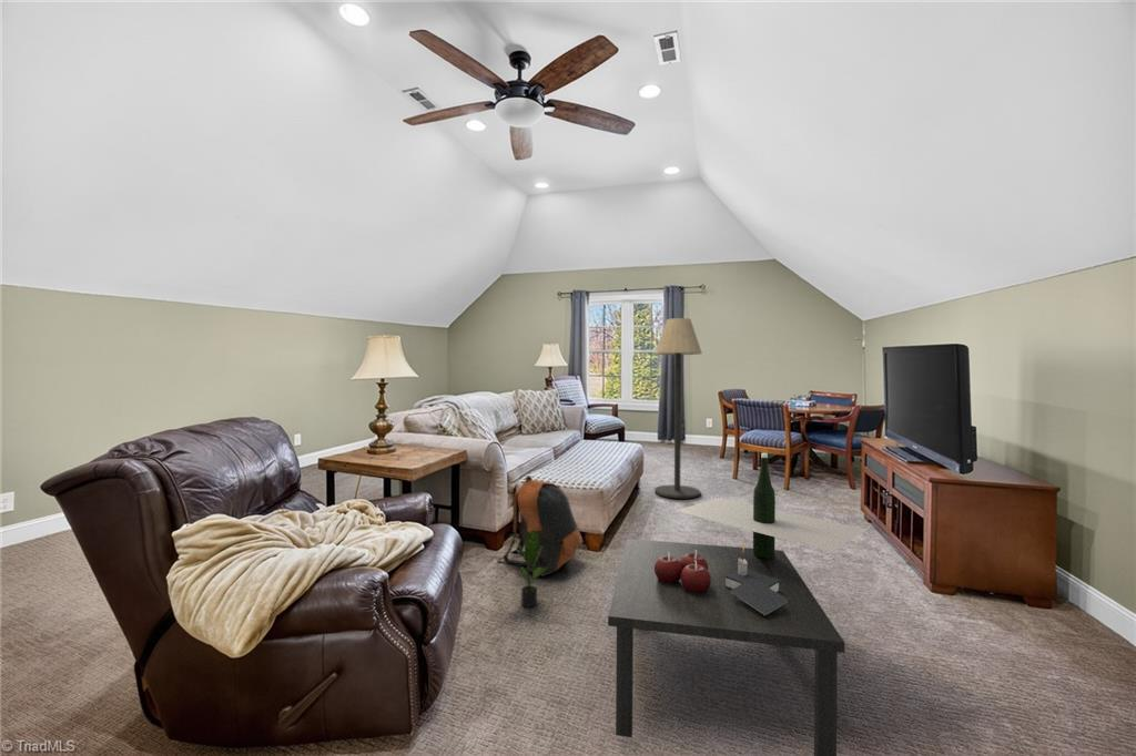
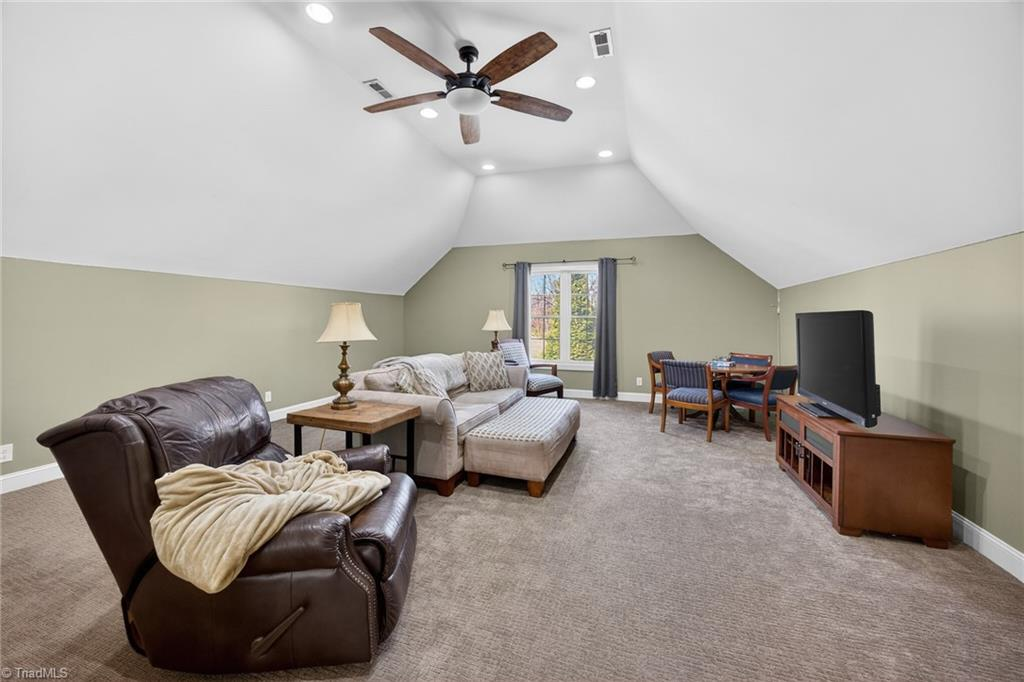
- floor lamp (678, 406)
- backpack (539, 520)
- potted plant (525, 570)
- coffee table (744, 560)
